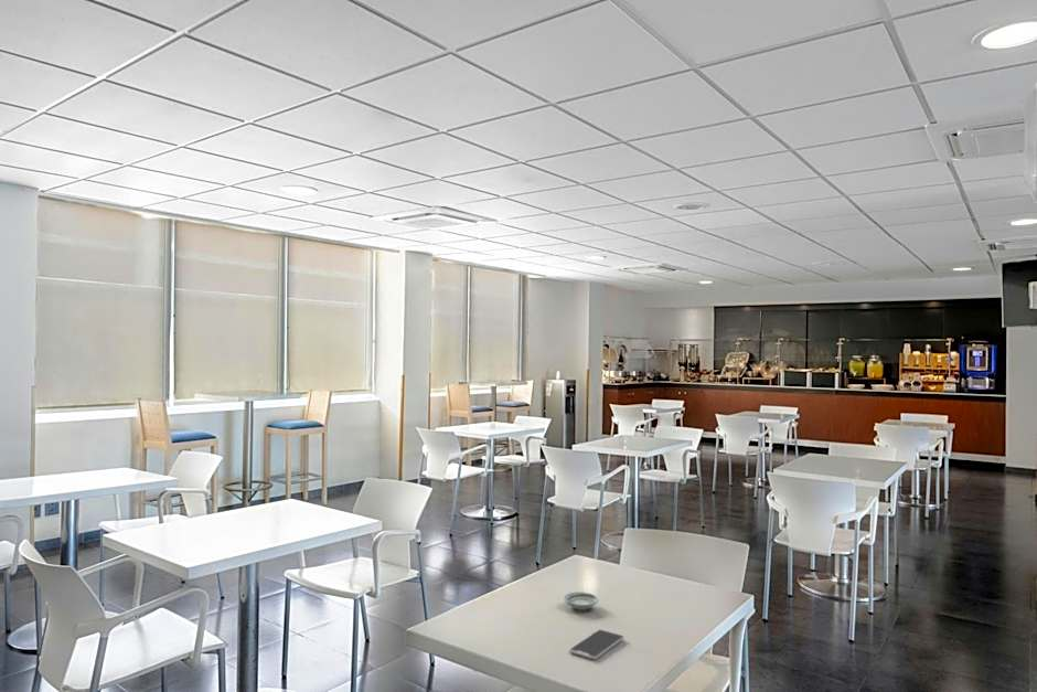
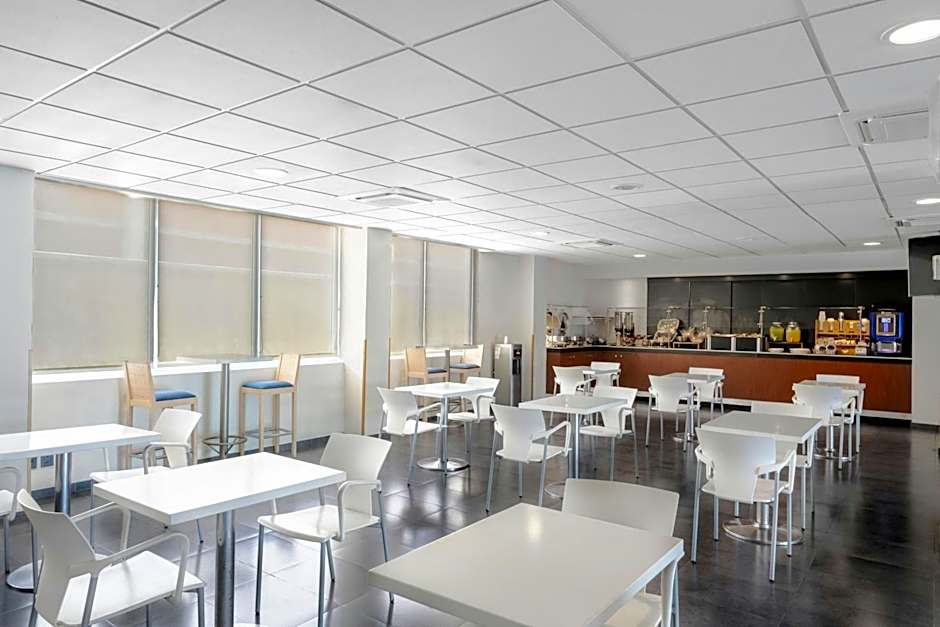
- smartphone (597, 643)
- saucer (580, 601)
